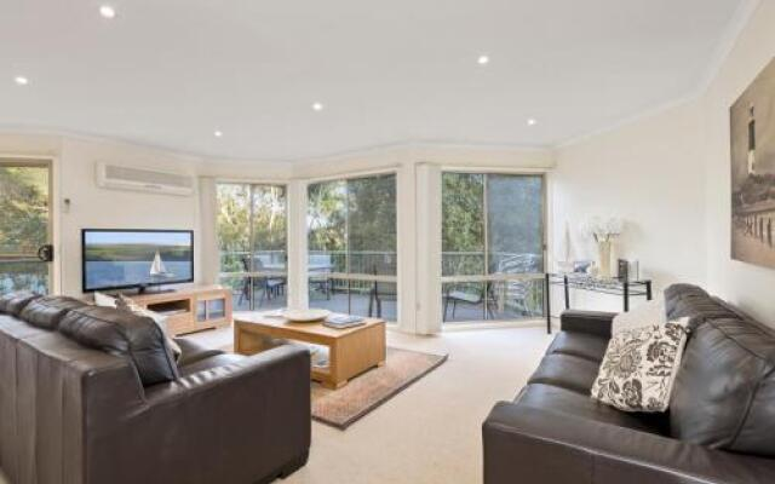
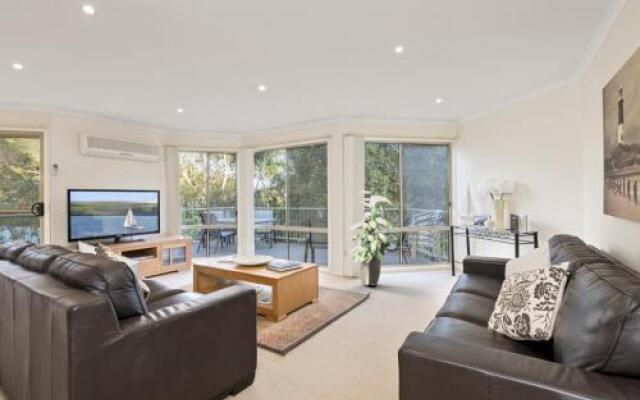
+ indoor plant (370, 237)
